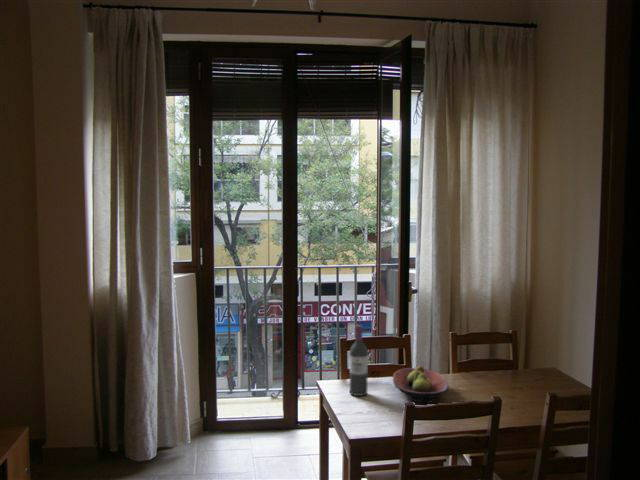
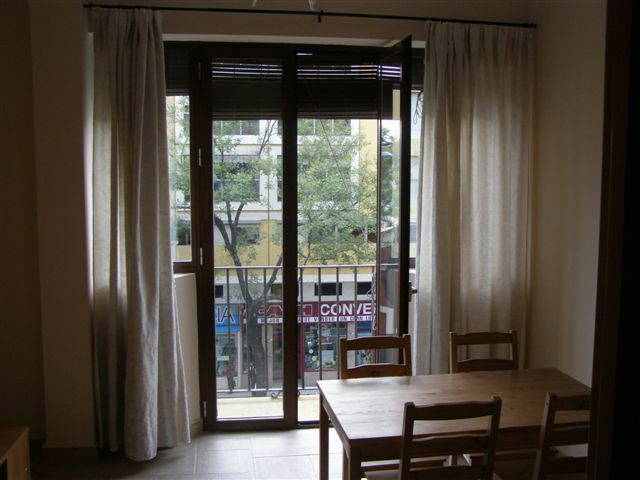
- wine bottle (358, 359)
- fruit bowl (419, 381)
